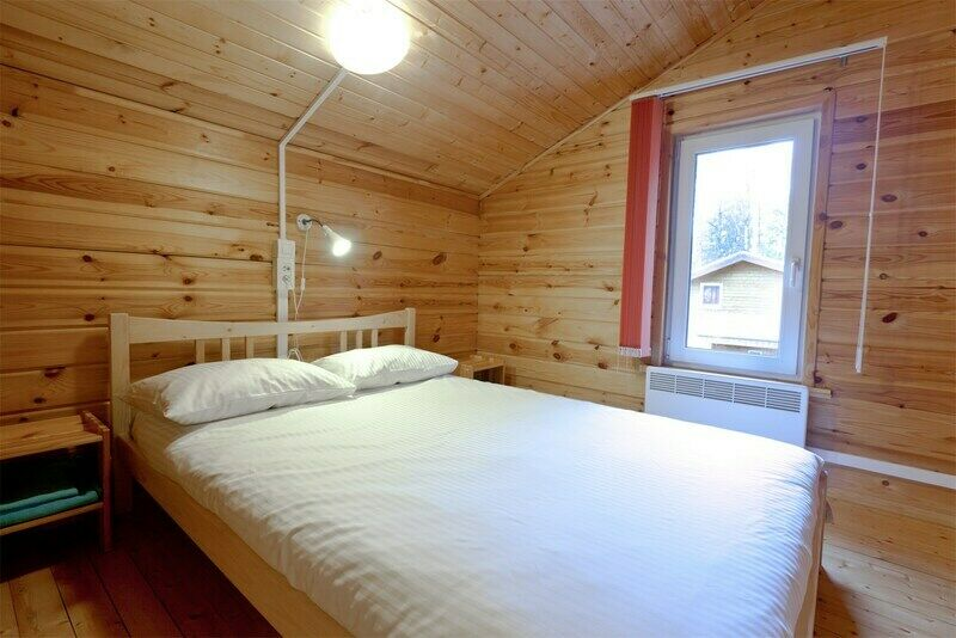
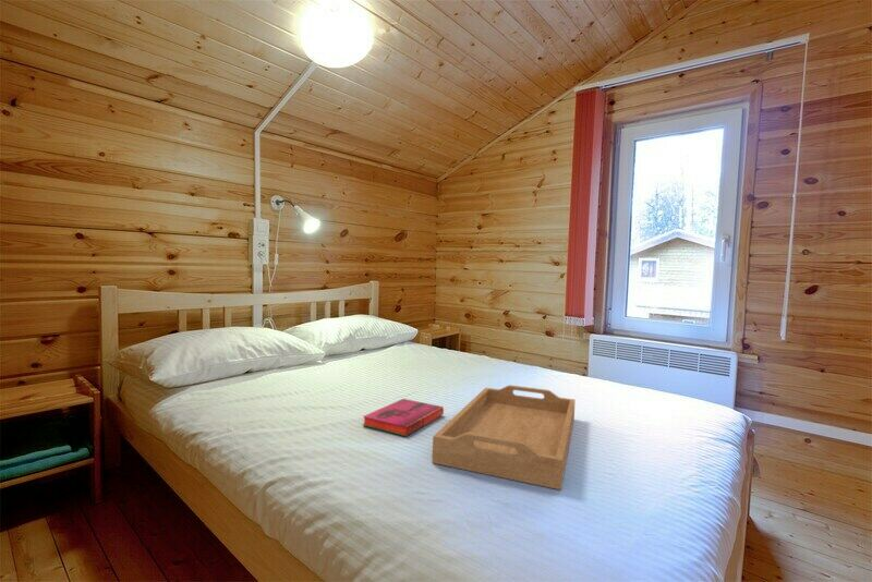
+ hardback book (404, 415)
+ serving tray (513, 423)
